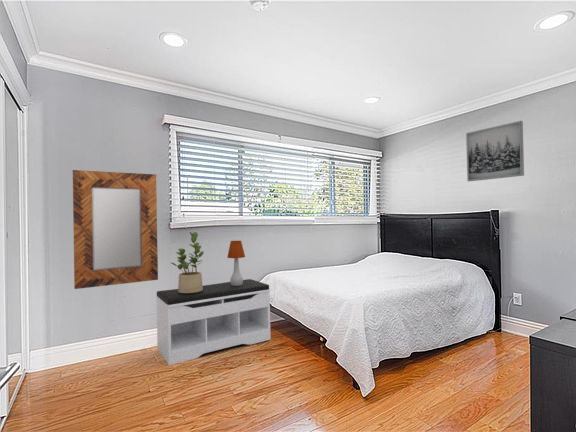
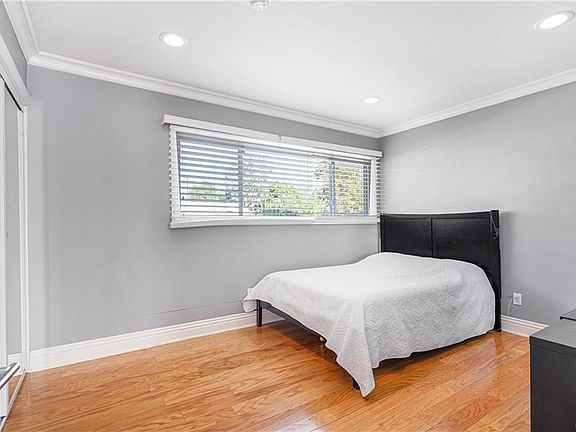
- potted plant (186, 262)
- wall art (493, 153)
- bench (215, 315)
- home mirror (117, 228)
- table lamp (236, 262)
